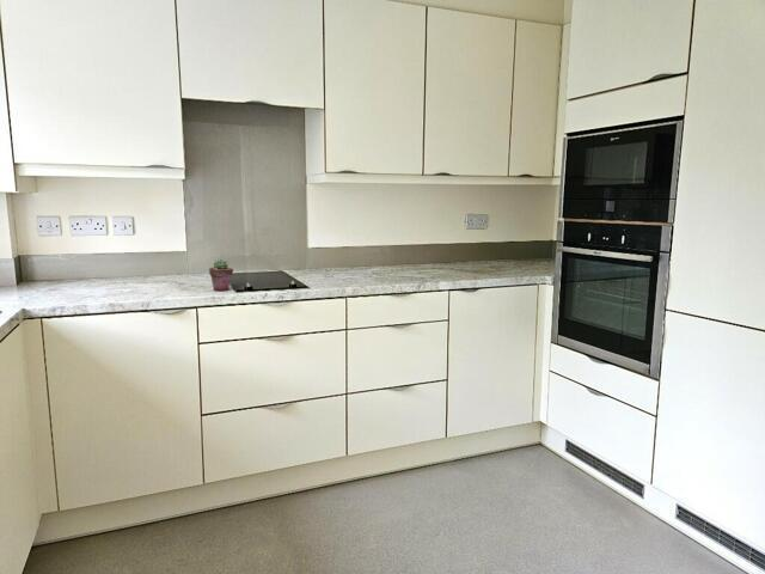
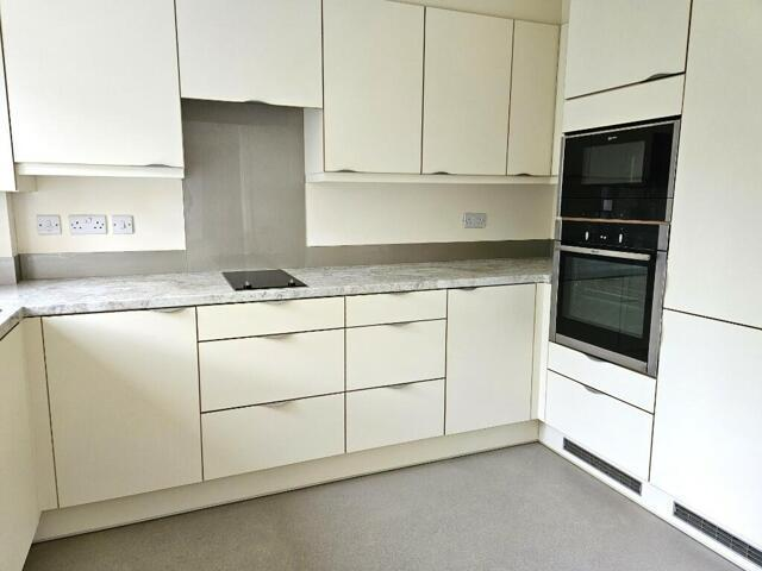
- potted succulent (221, 274)
